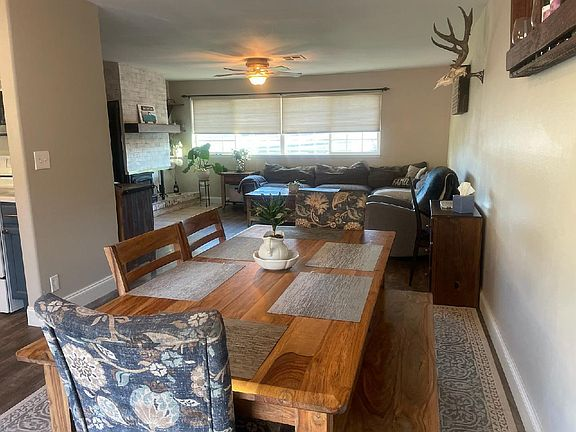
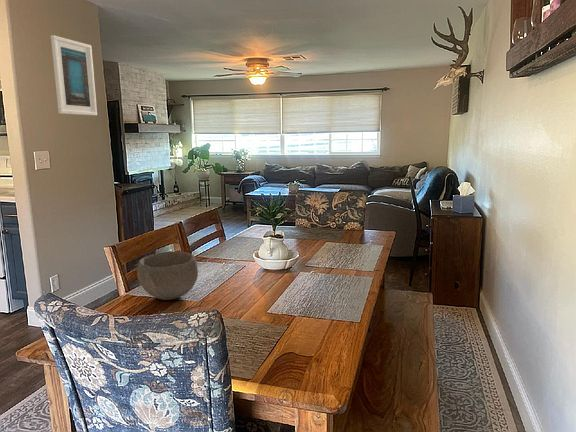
+ bowl (168, 277)
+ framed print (75, 78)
